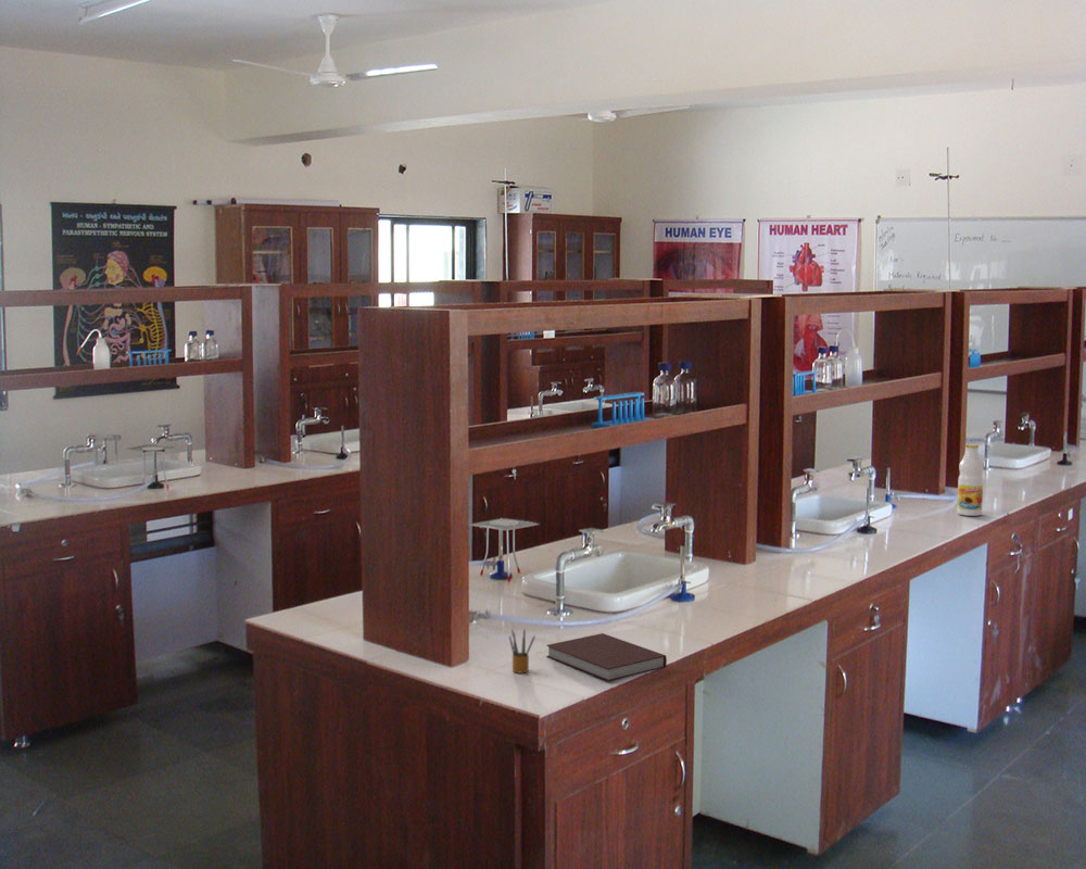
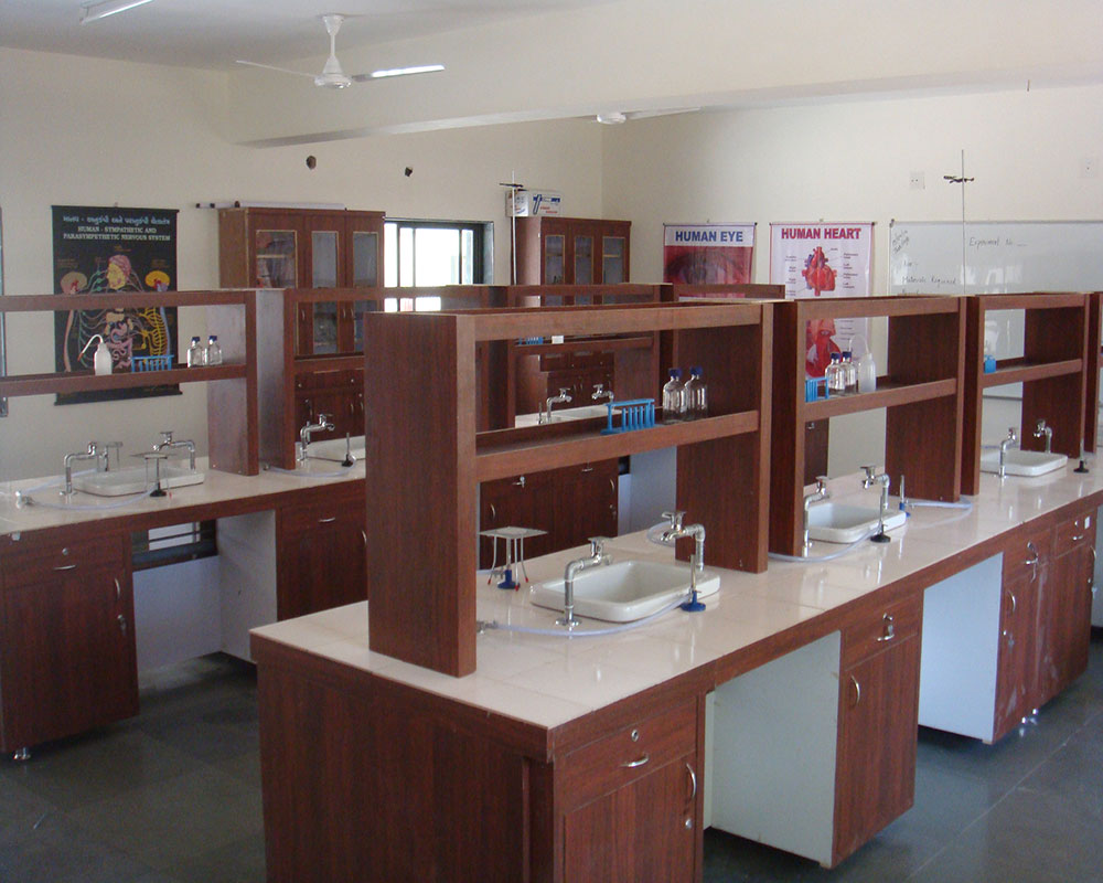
- beverage bottle (970, 479)
- notebook (605, 655)
- pencil box (521, 651)
